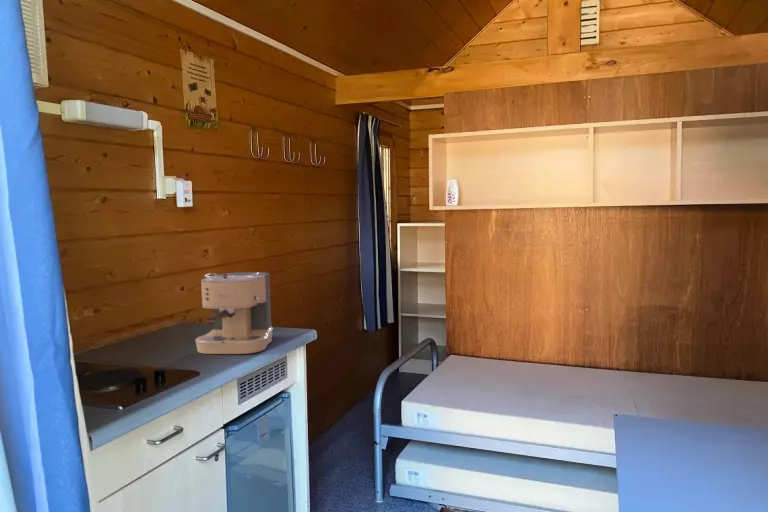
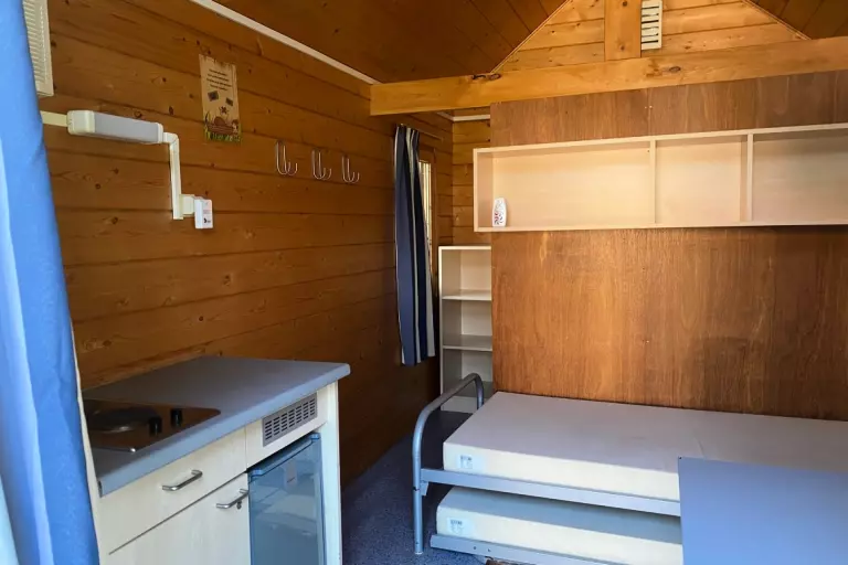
- coffee maker (232, 310)
